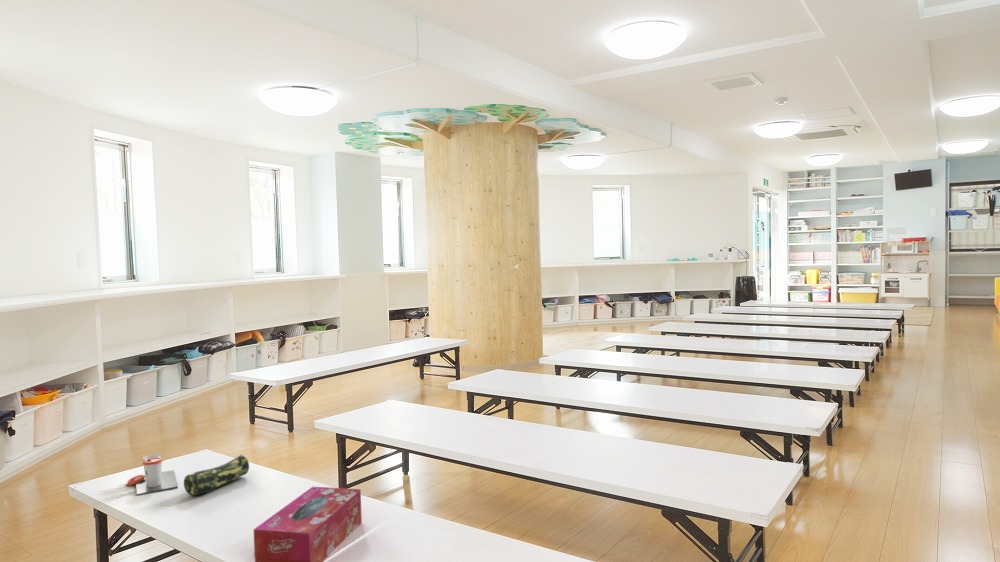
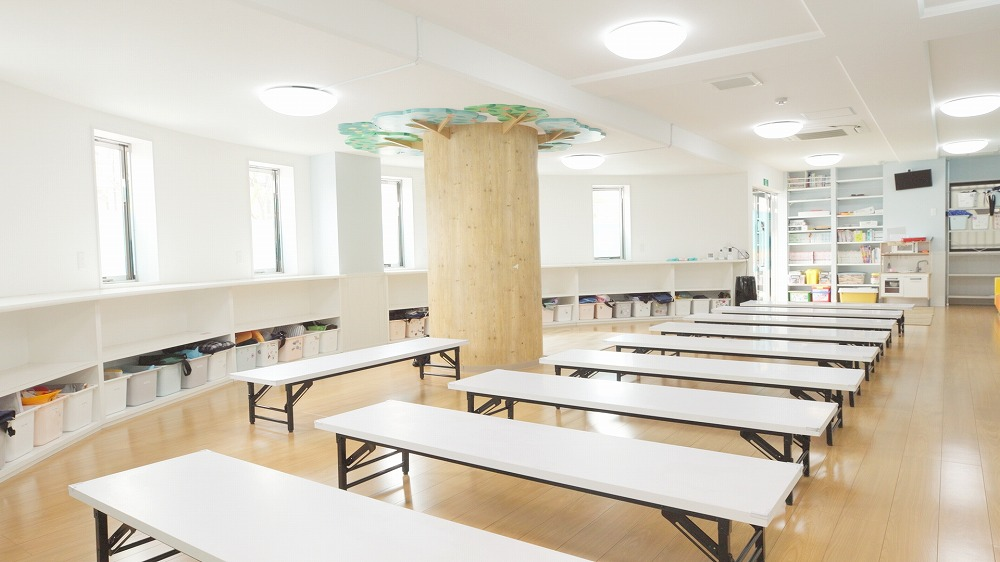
- cup (150, 471)
- pencil case (218, 474)
- tissue box (311, 526)
